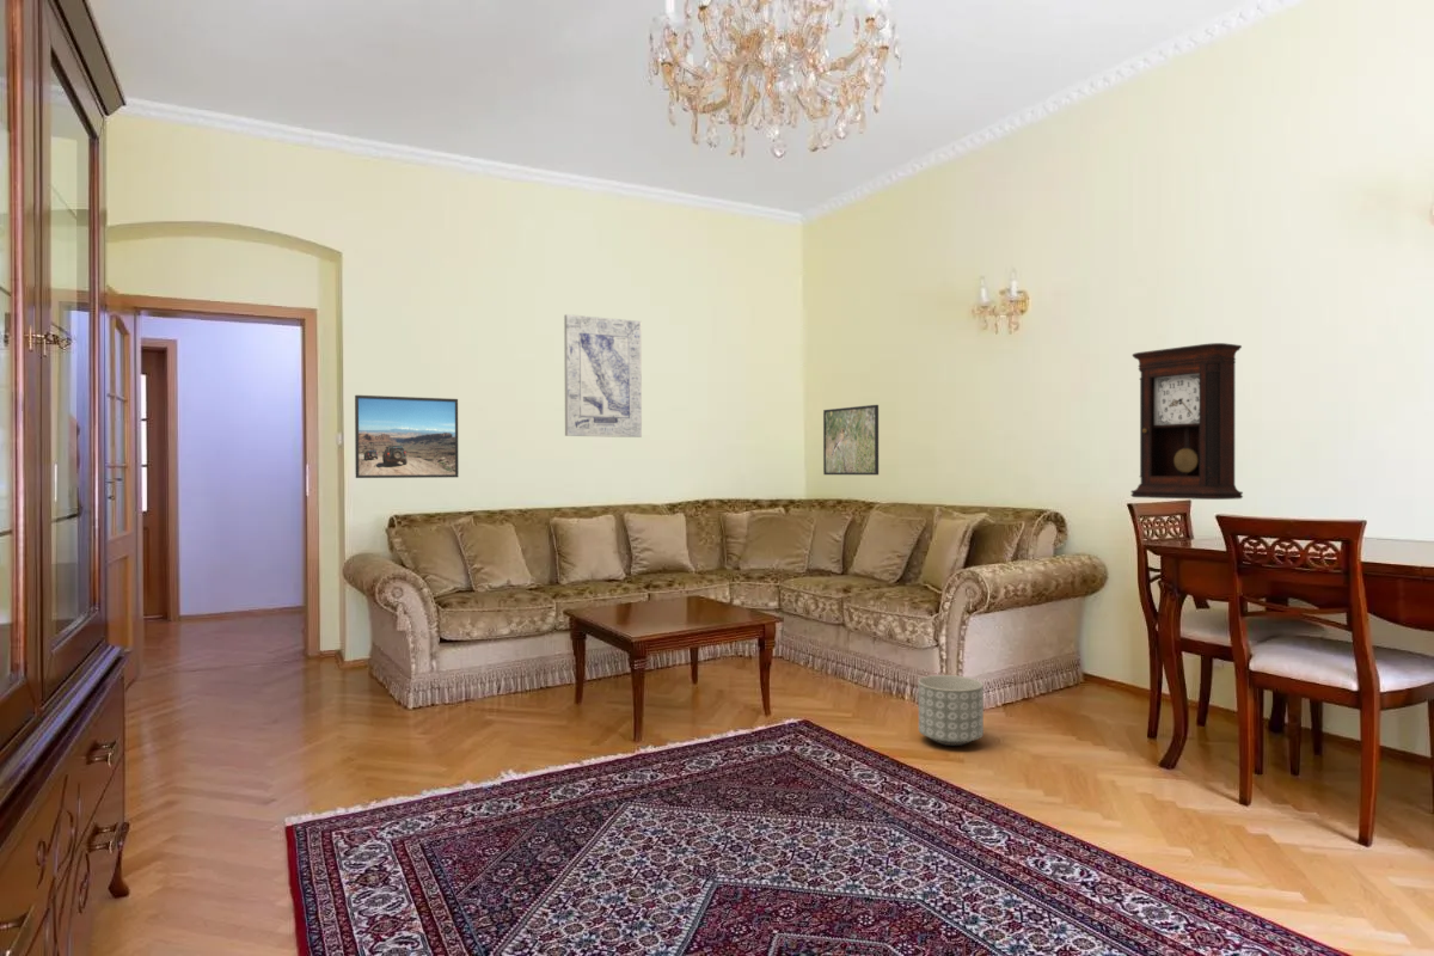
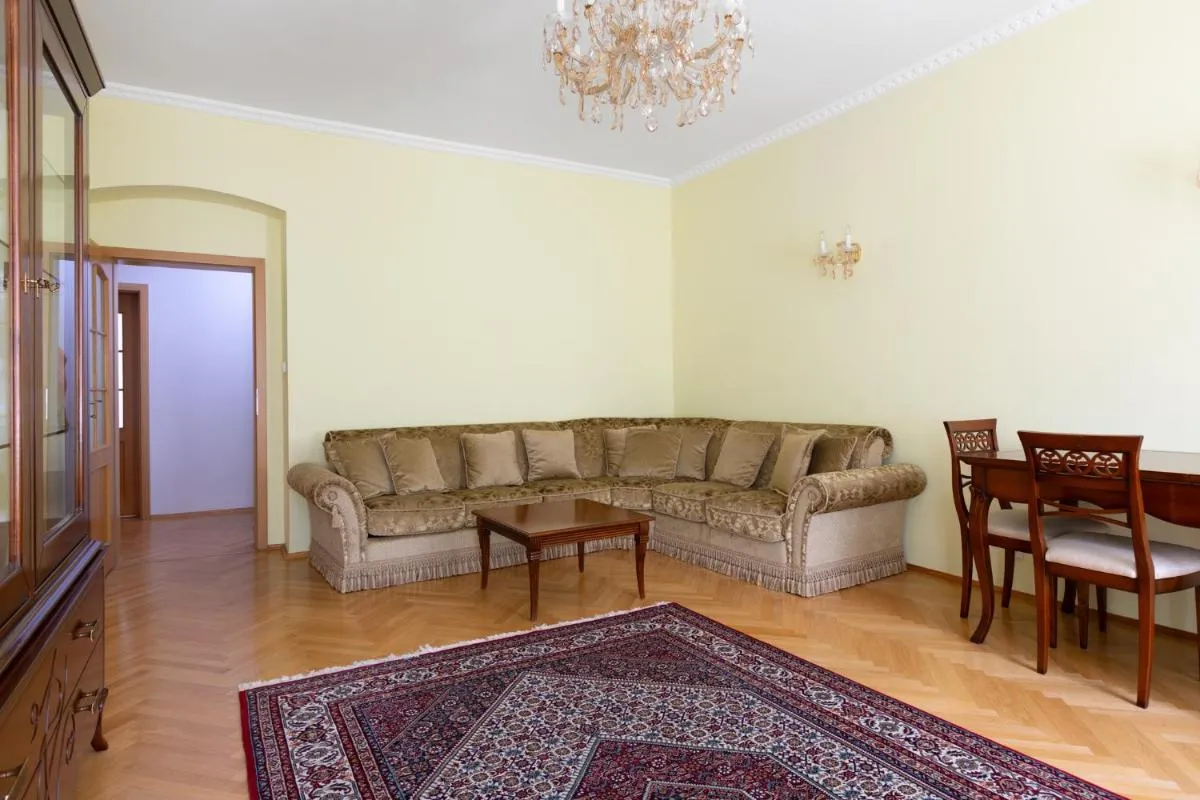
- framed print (407, 437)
- planter (950, 711)
- pendulum clock (1181, 423)
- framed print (850, 441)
- wall art (603, 376)
